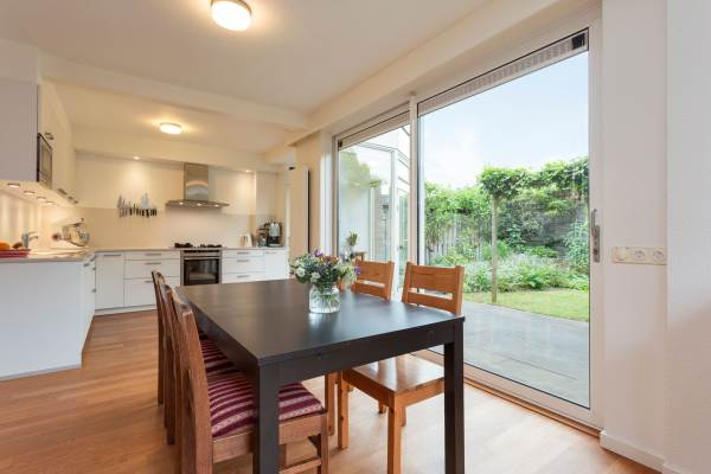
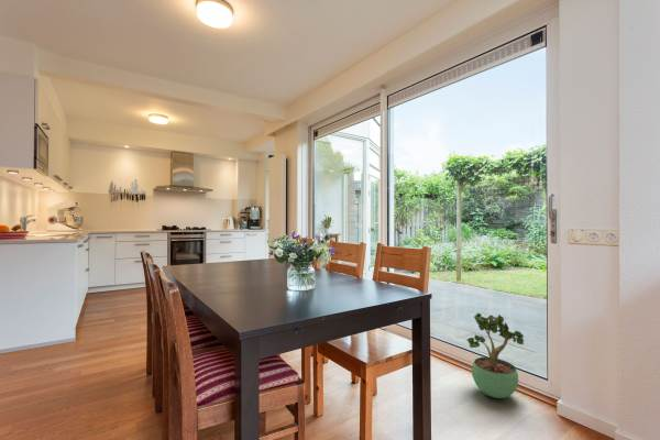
+ potted plant (496, 354)
